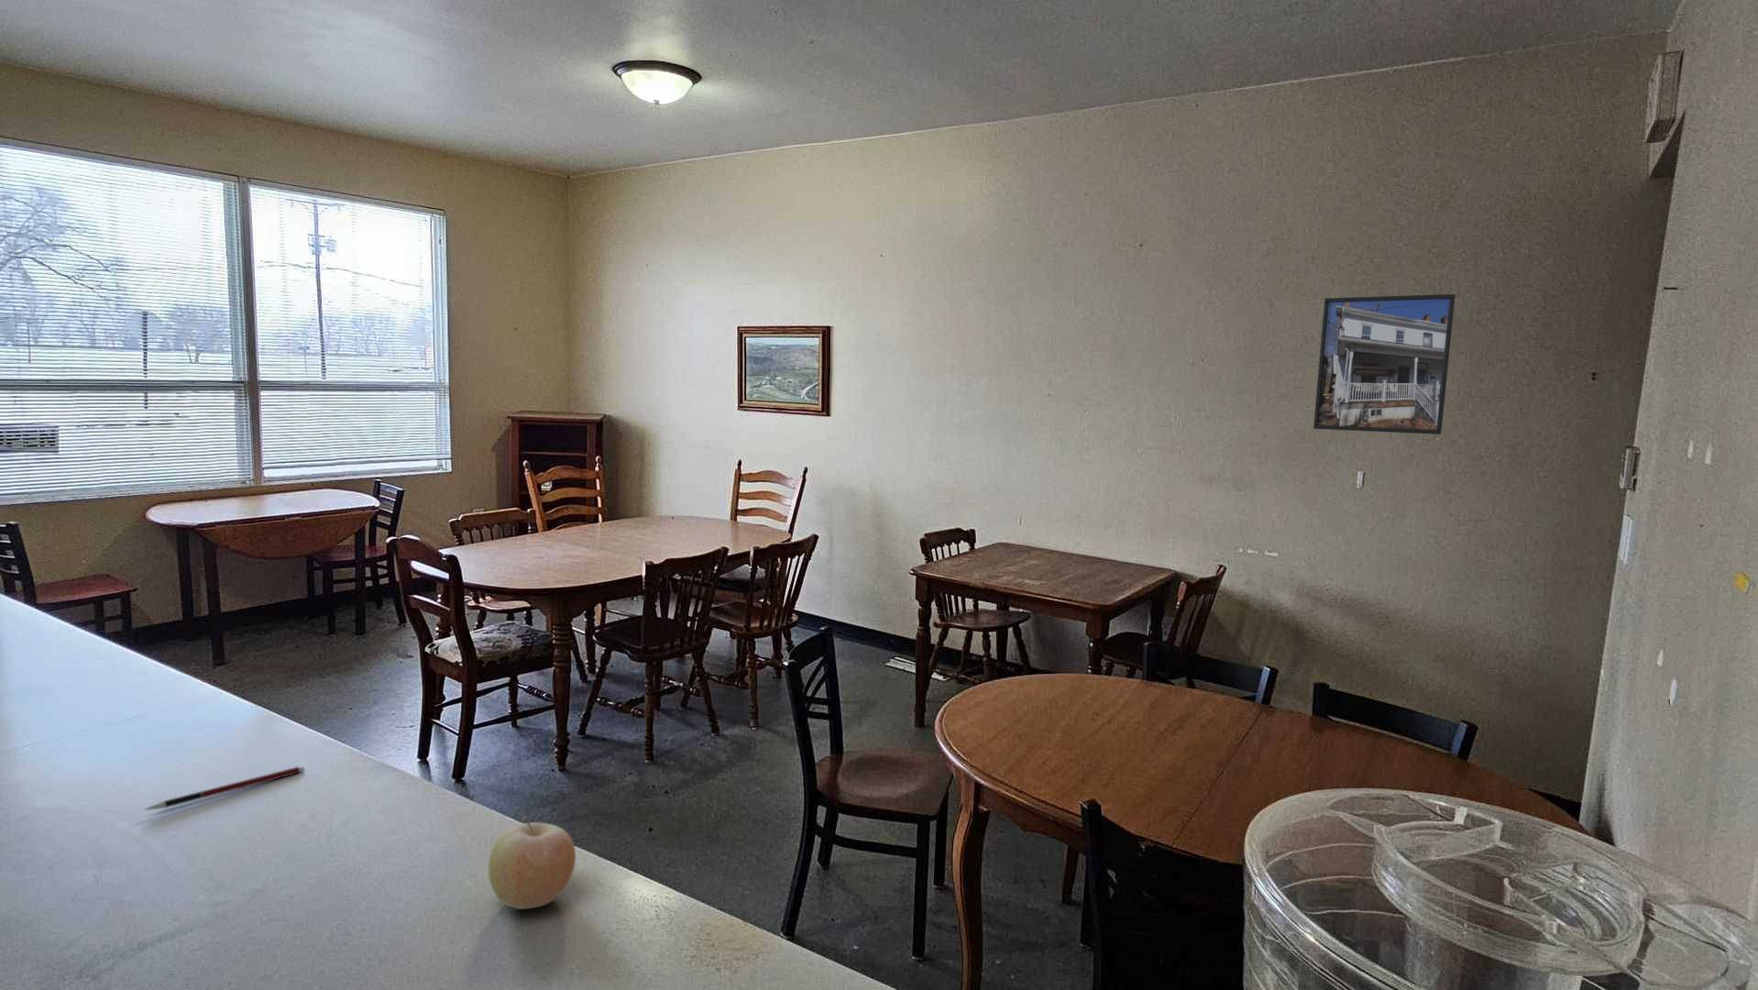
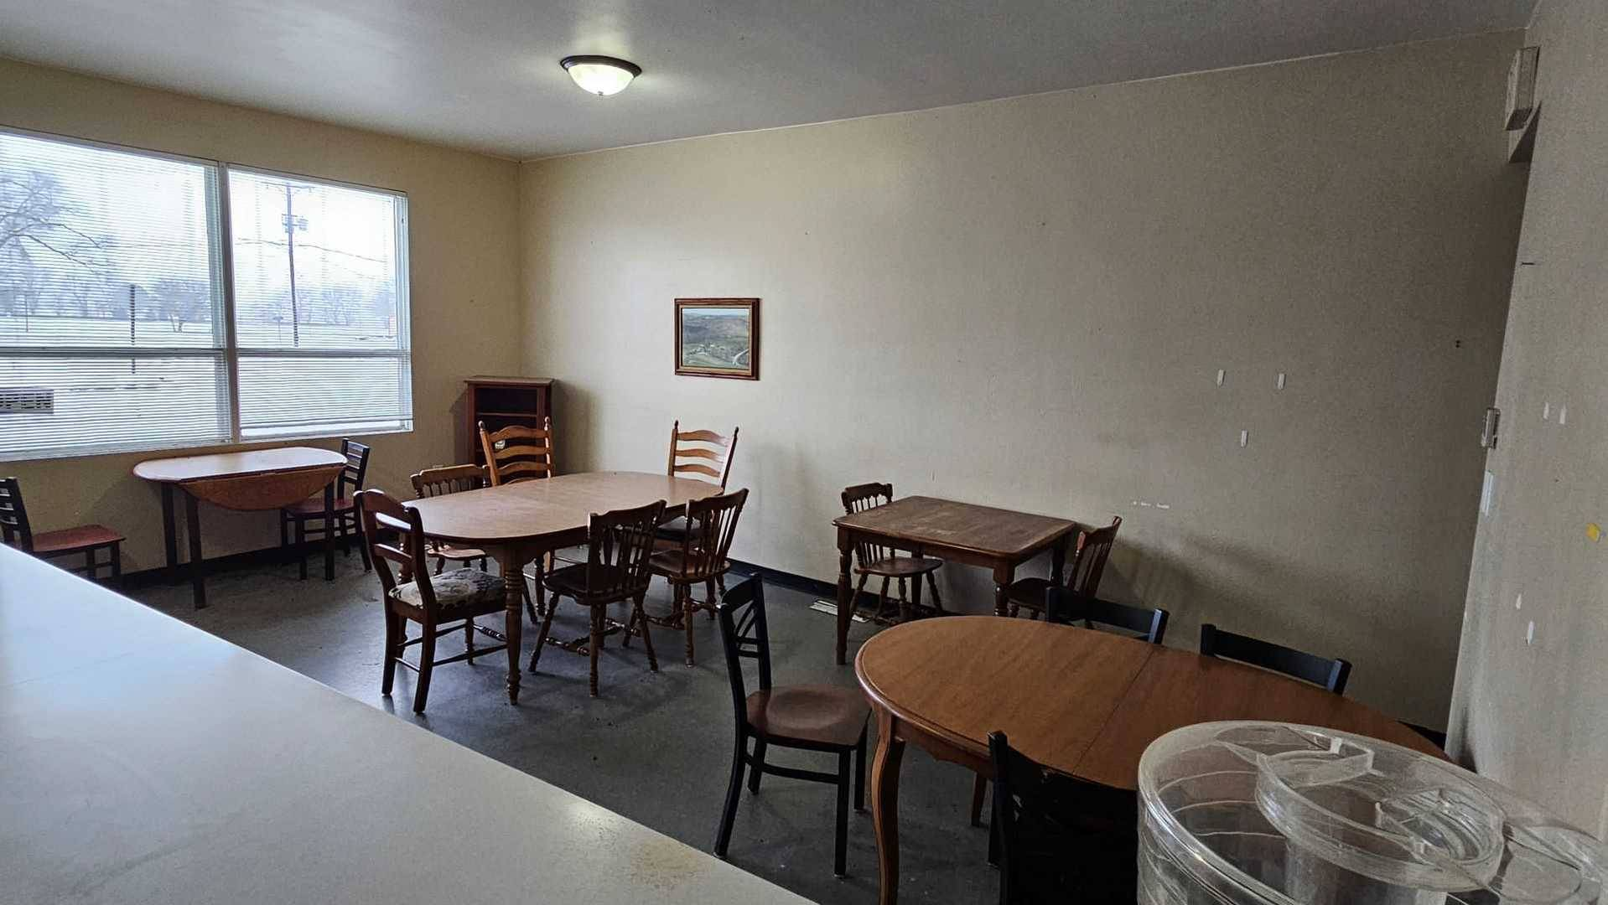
- pen (228, 787)
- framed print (1381, 363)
- fruit (531, 858)
